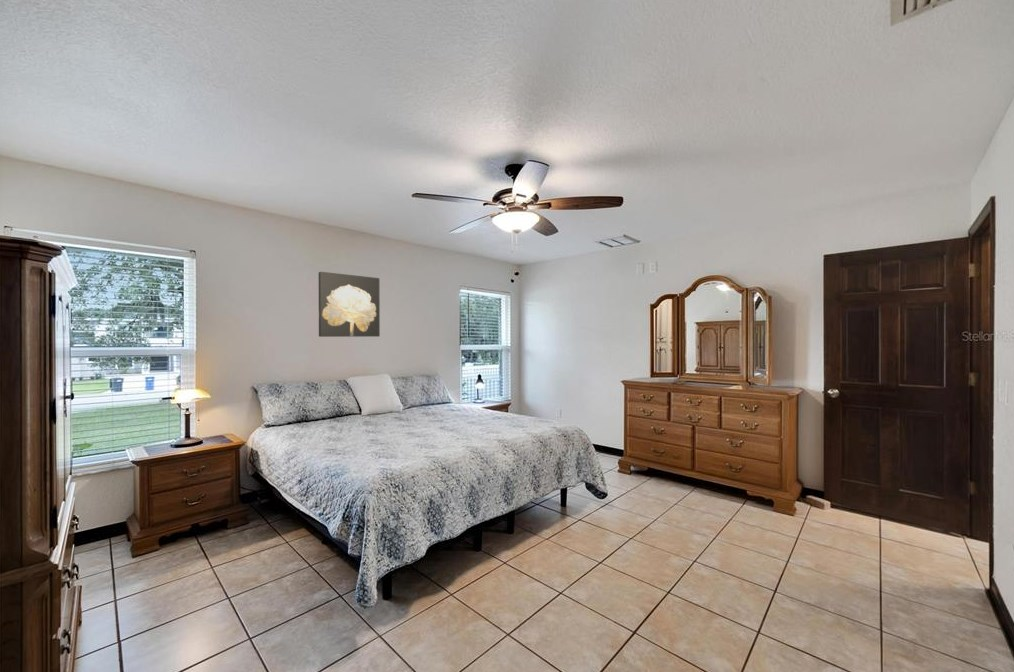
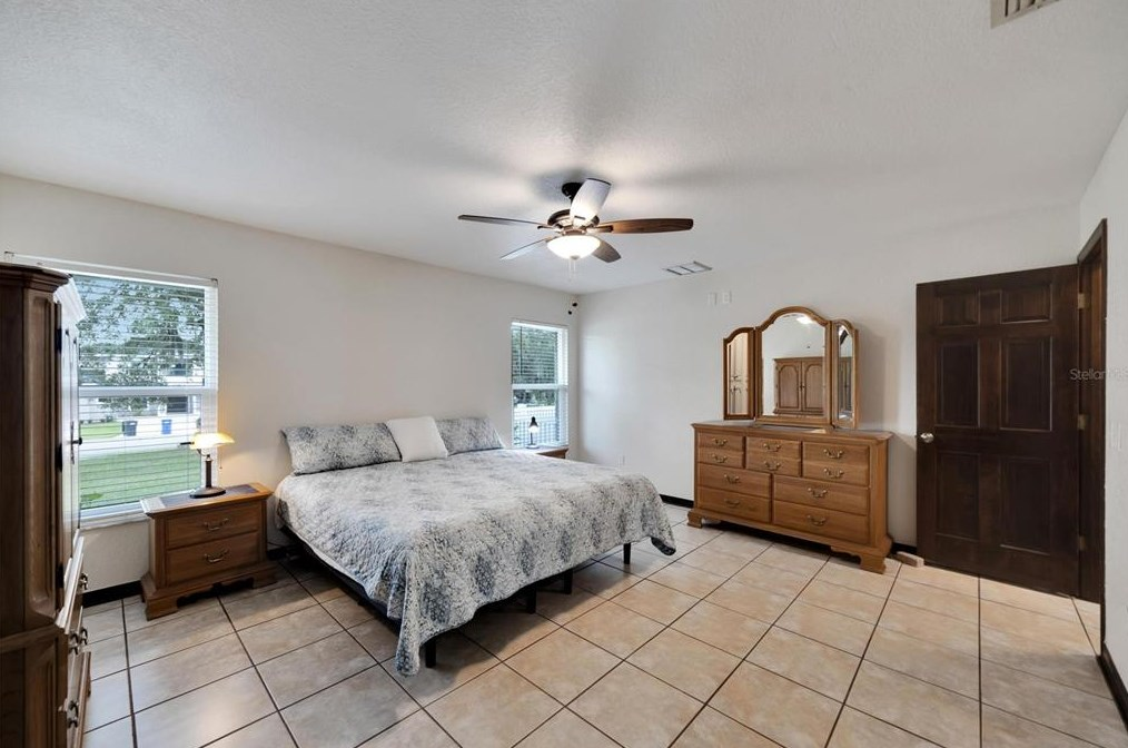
- wall art (350, 305)
